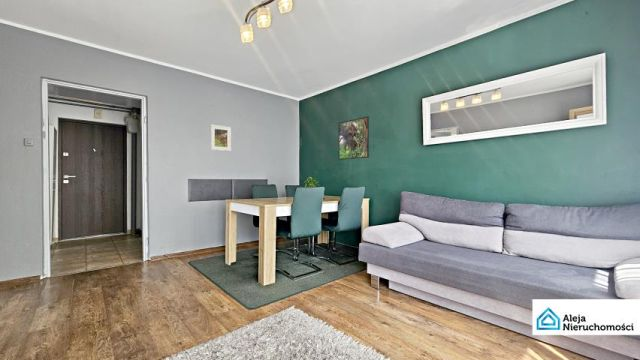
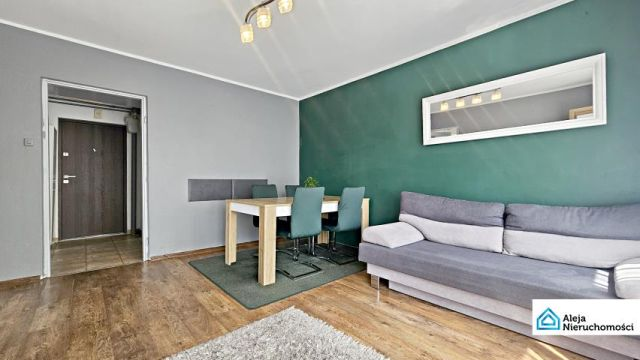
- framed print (352, 139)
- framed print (221, 138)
